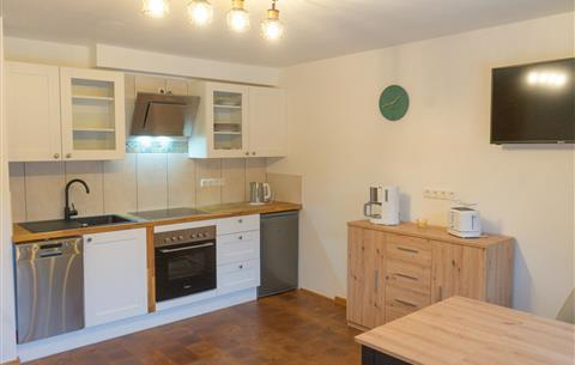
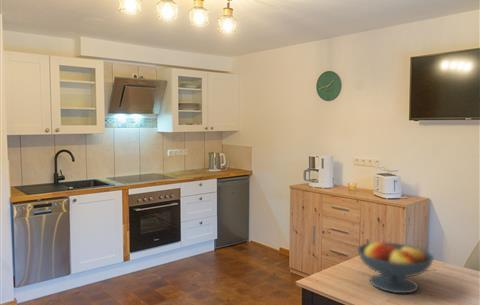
+ fruit bowl (393, 262)
